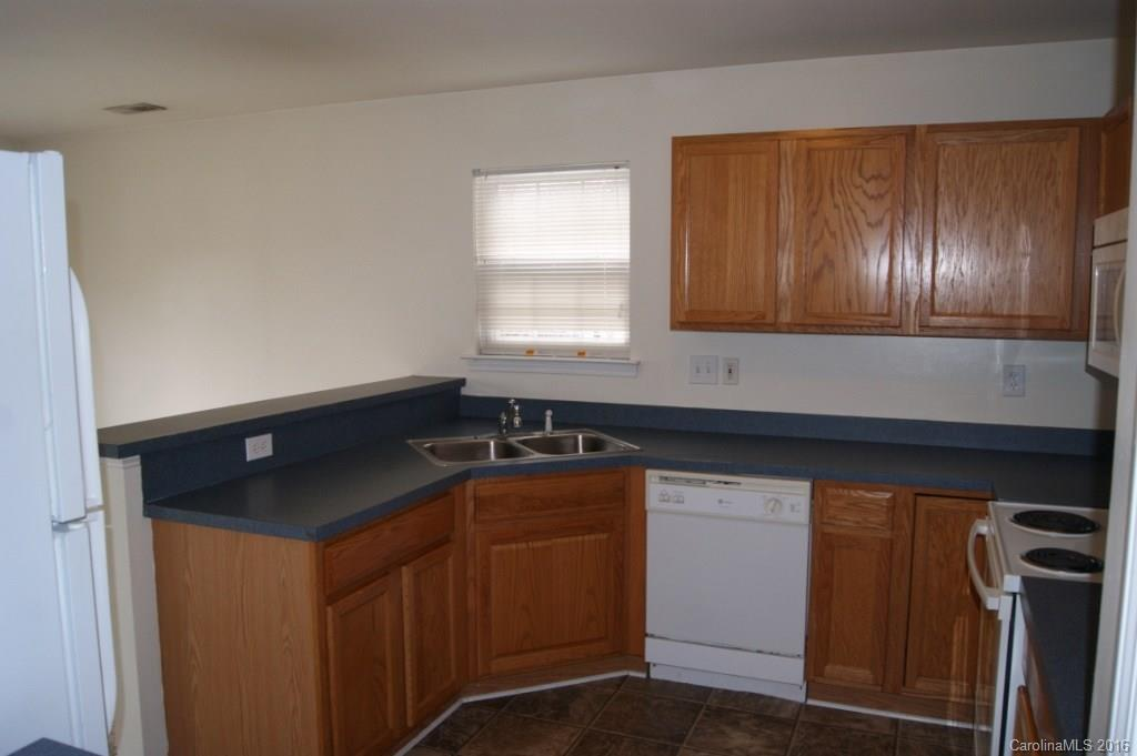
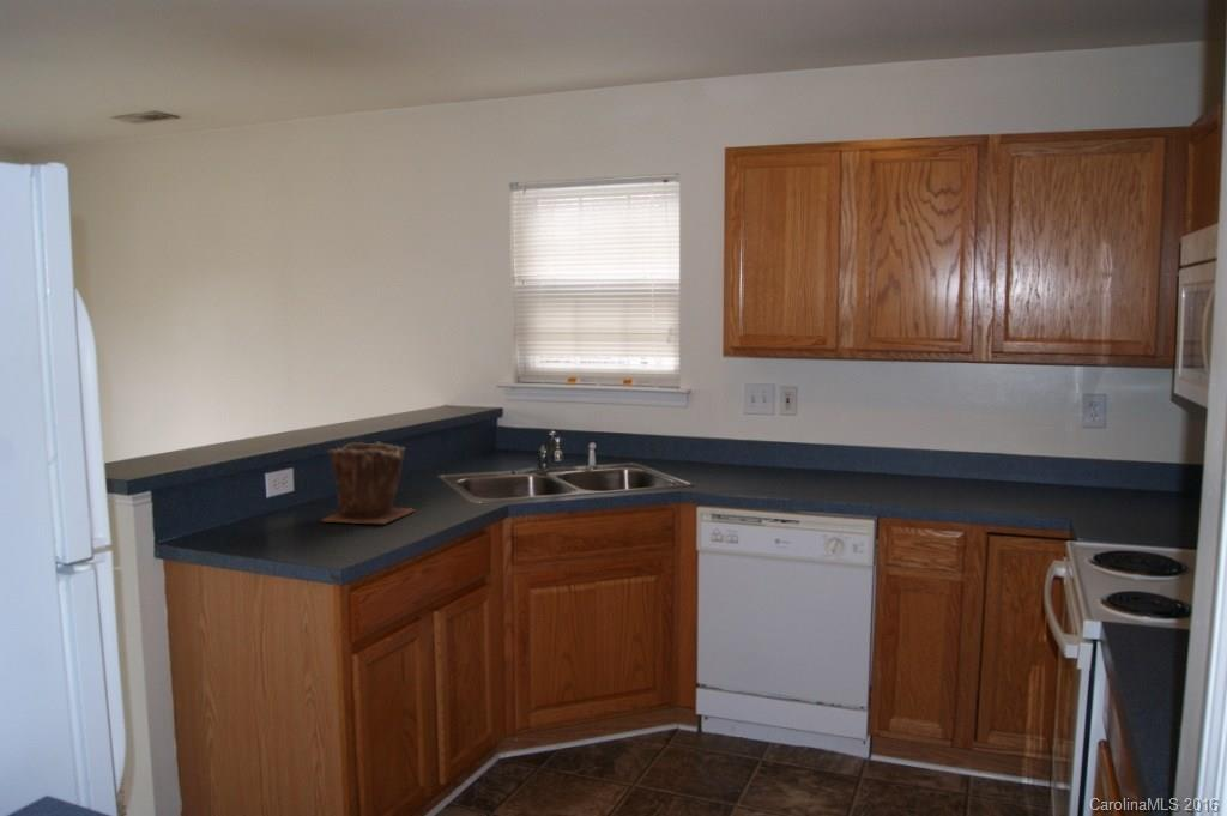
+ plant pot (368, 480)
